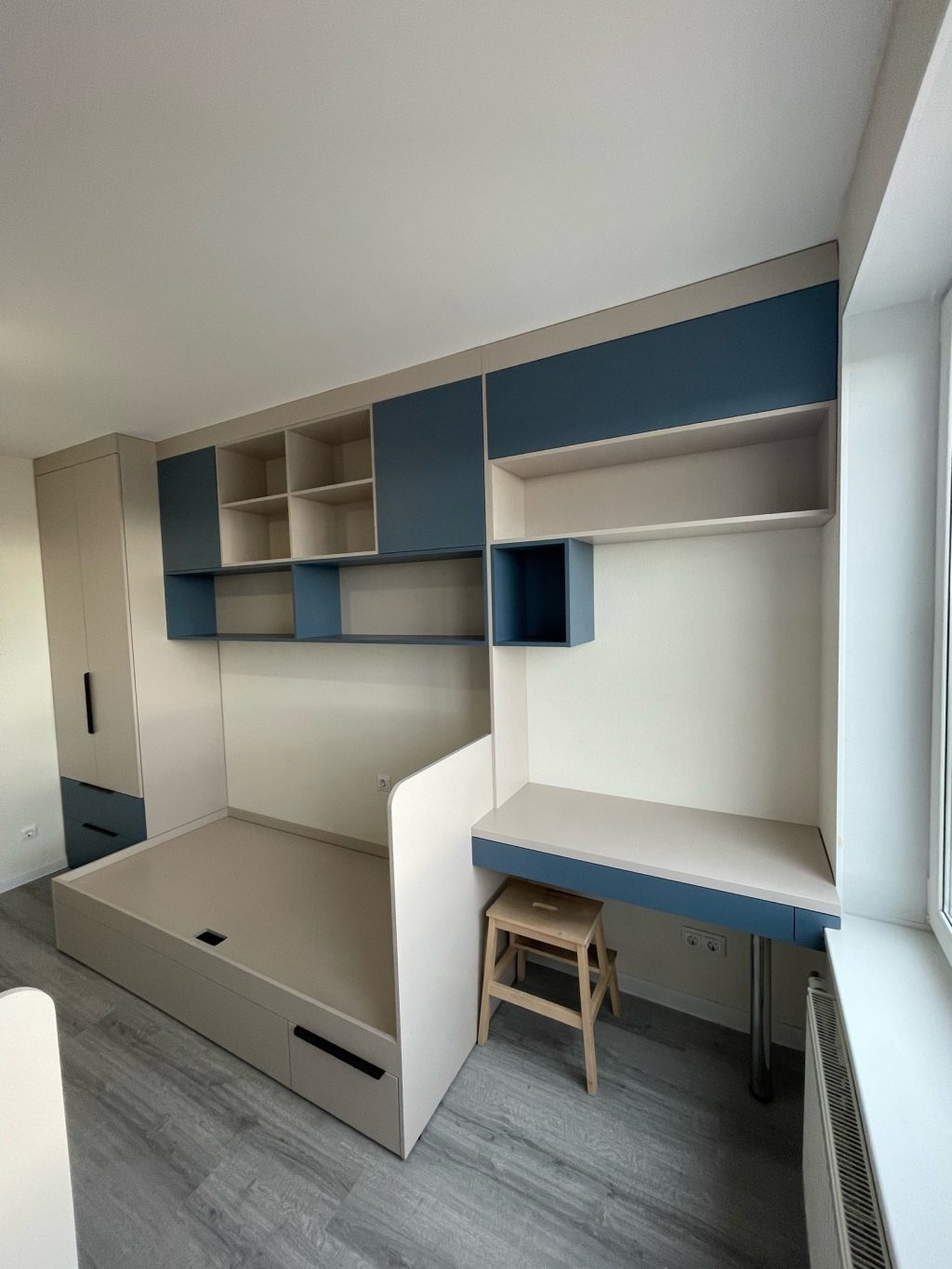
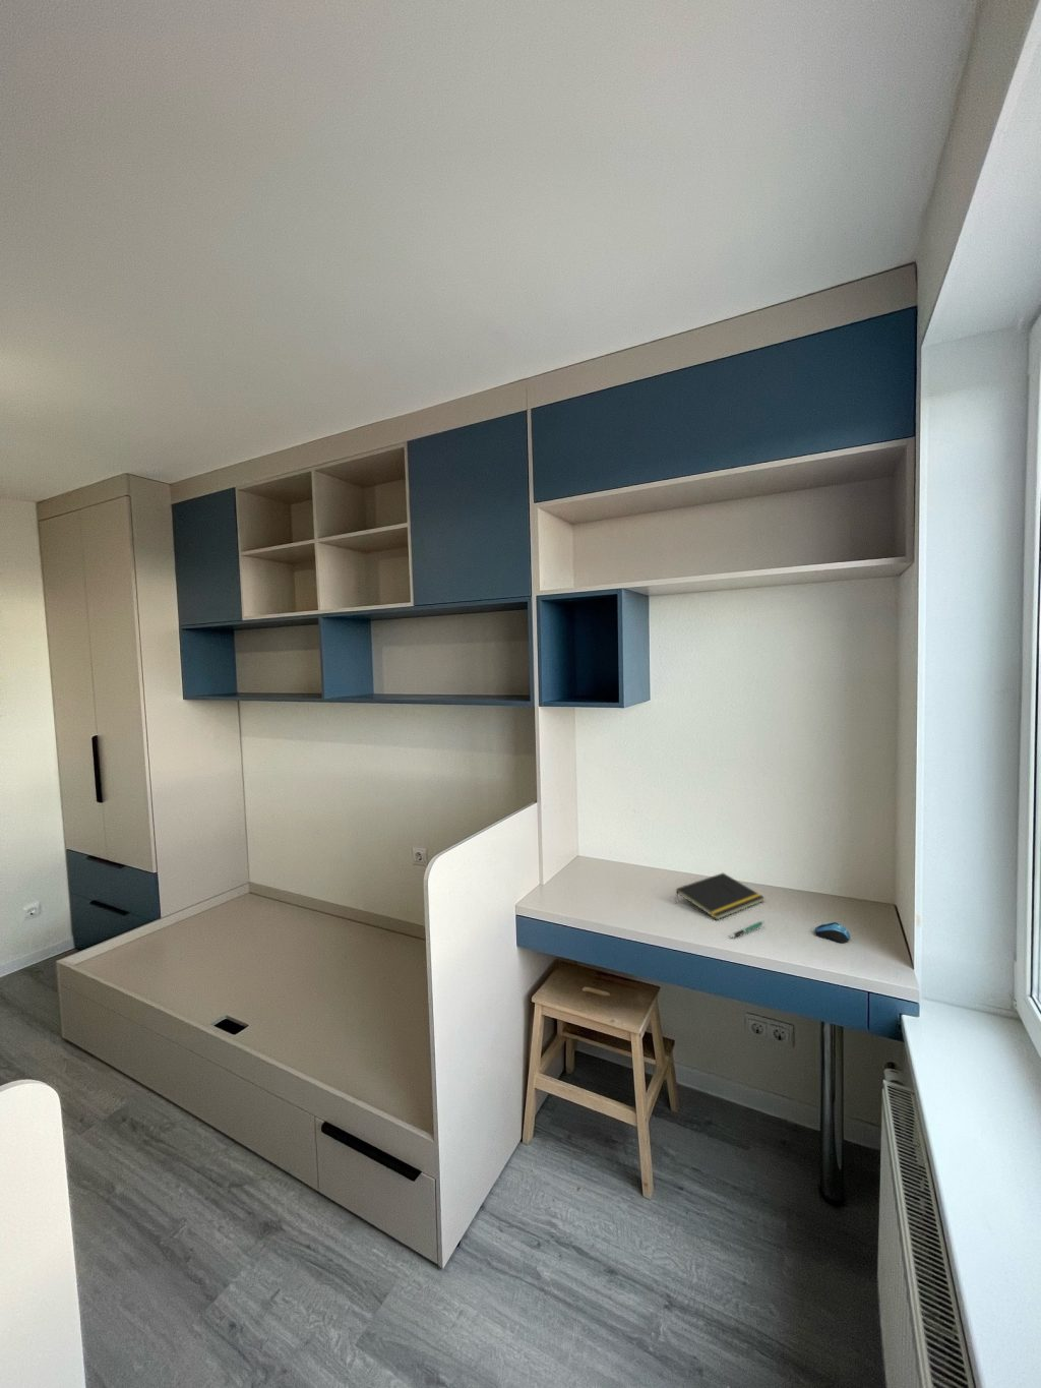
+ notepad (720, 894)
+ computer mouse (831, 929)
+ pen (747, 929)
